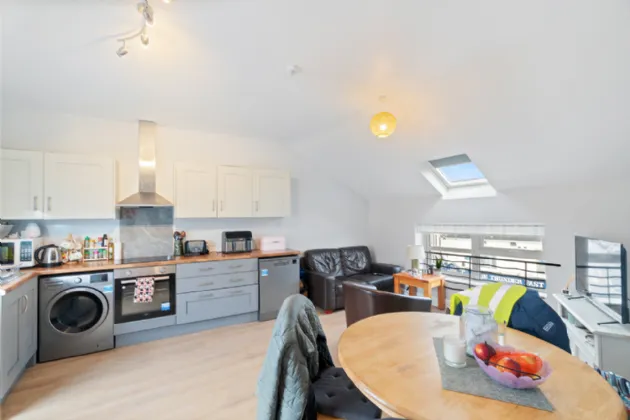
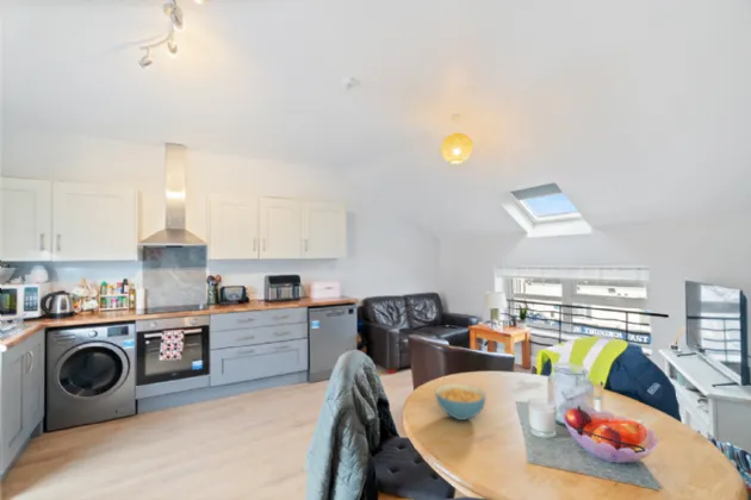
+ cereal bowl (460, 404)
